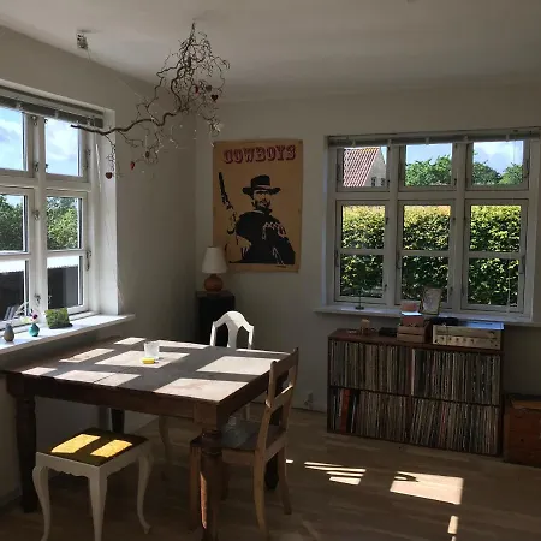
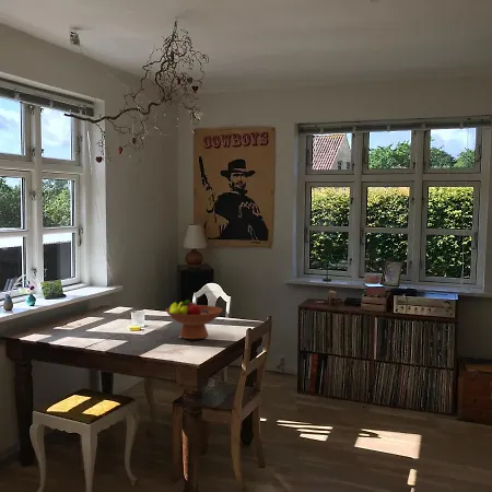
+ fruit bowl (194, 317)
